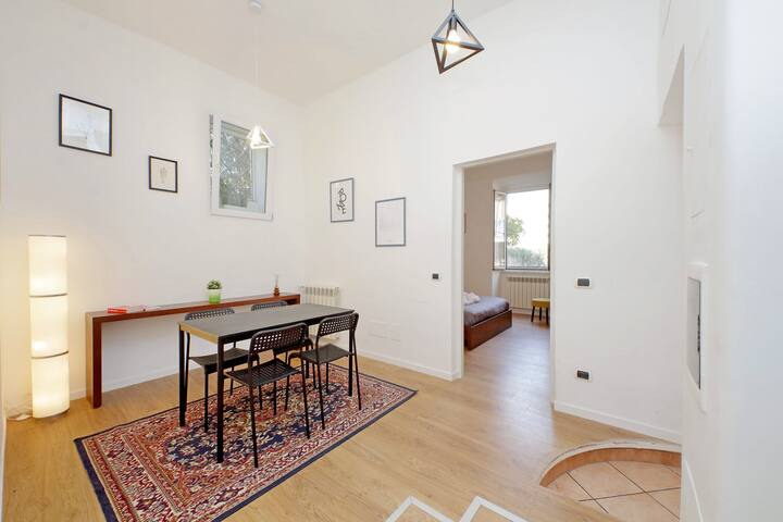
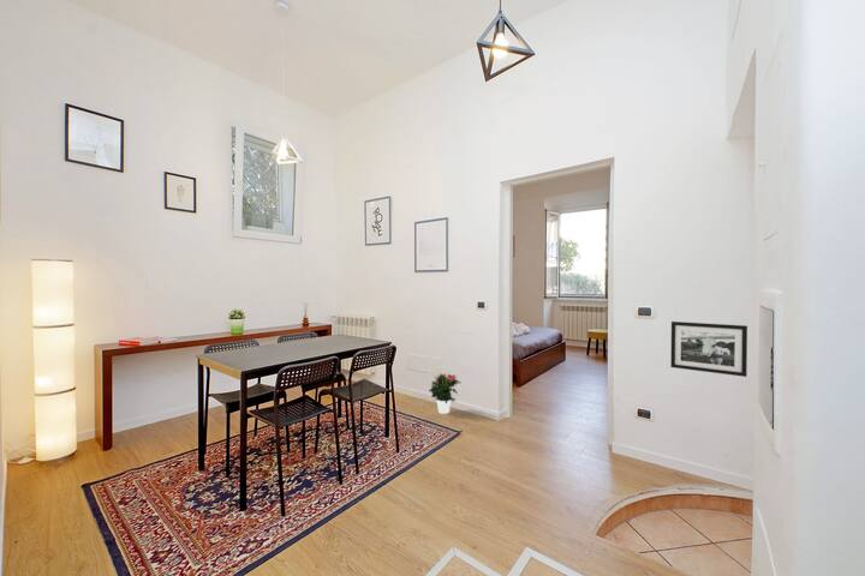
+ picture frame (706, 347)
+ potted flower (445, 392)
